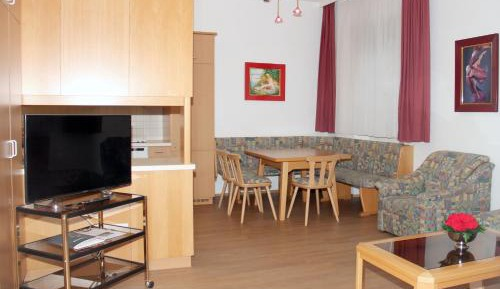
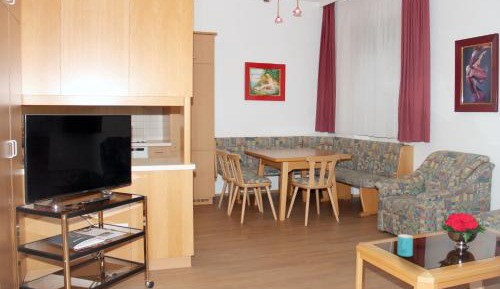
+ cup (403, 245)
